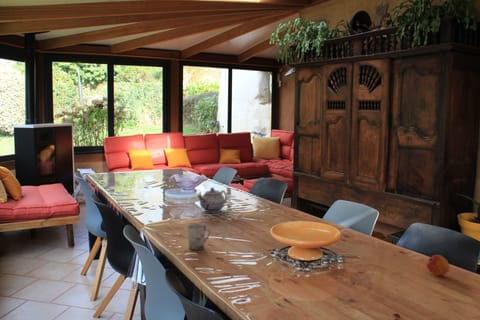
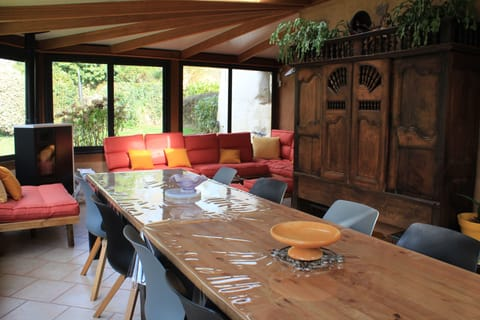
- fruit (438, 264)
- teapot (212, 199)
- cup (199, 236)
